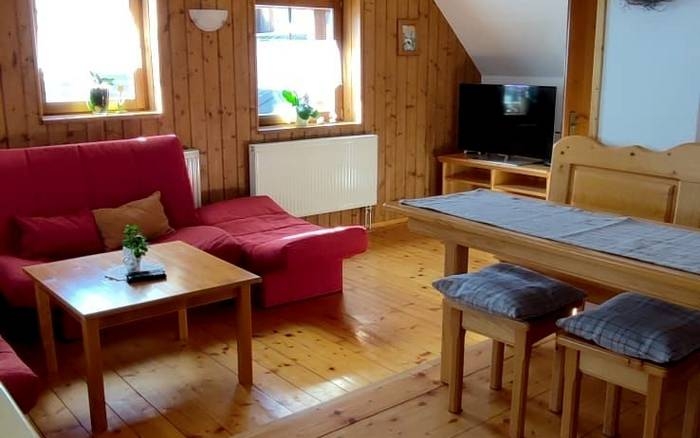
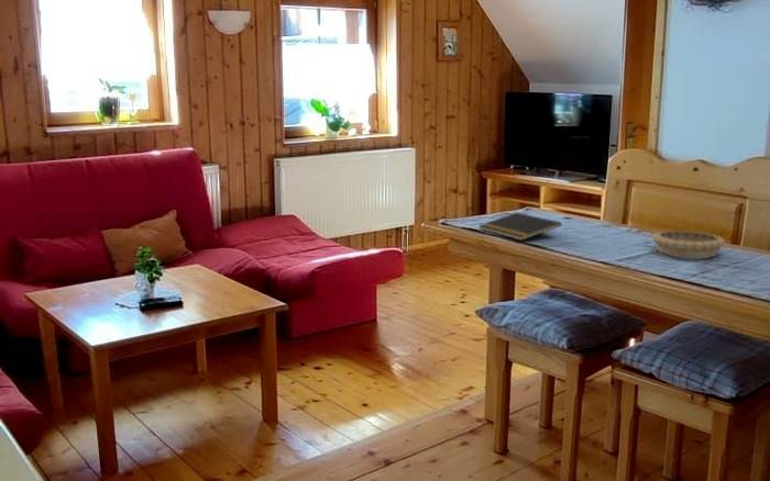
+ notepad (518, 225)
+ decorative bowl (688, 244)
